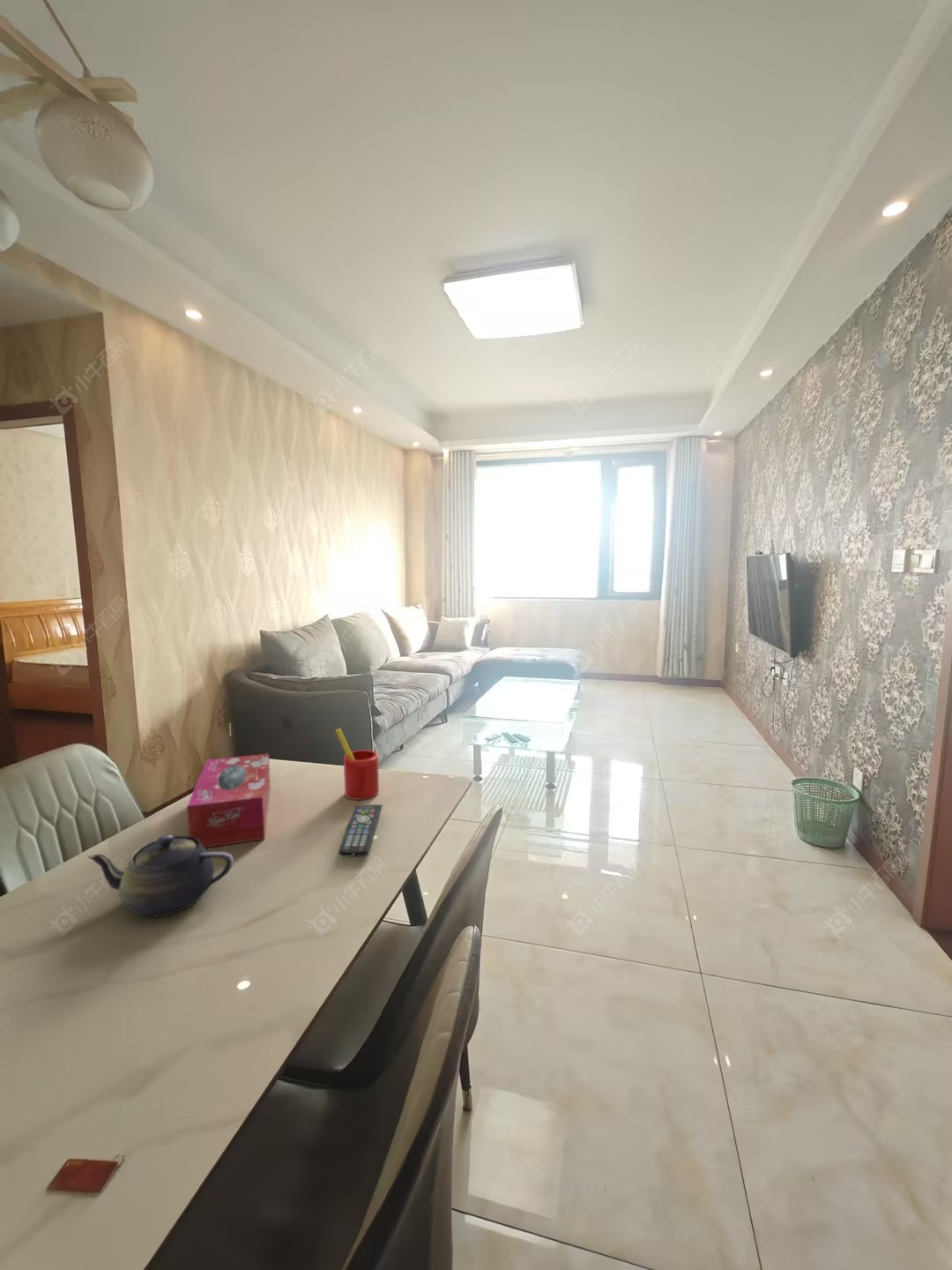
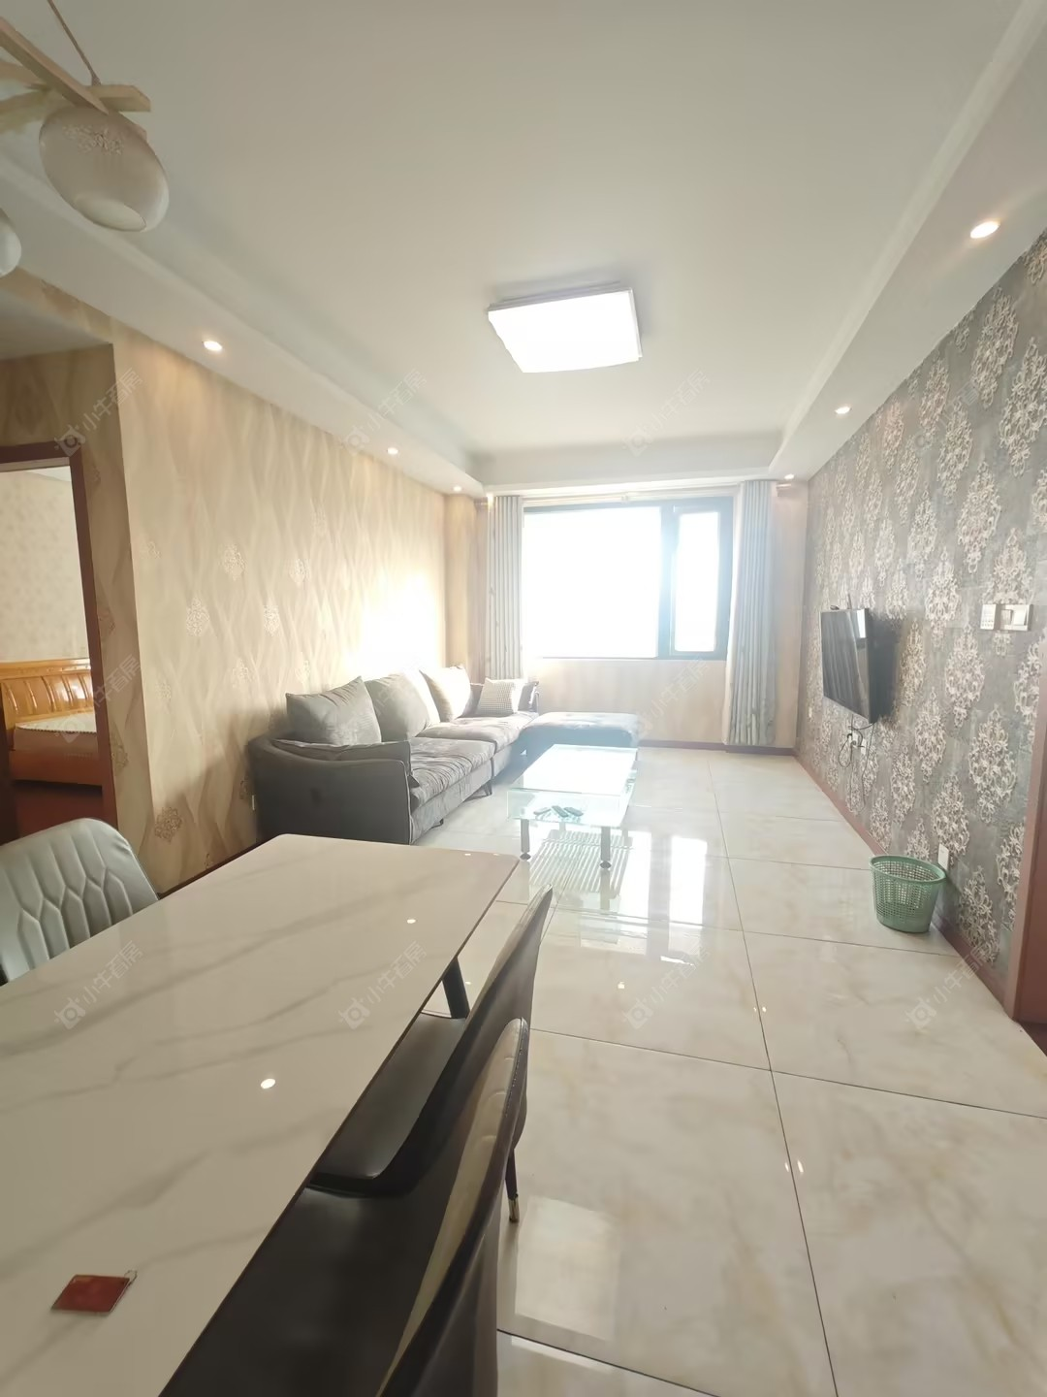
- straw (357, 760)
- teapot (162, 869)
- tissue box (234, 796)
- remote control (362, 827)
